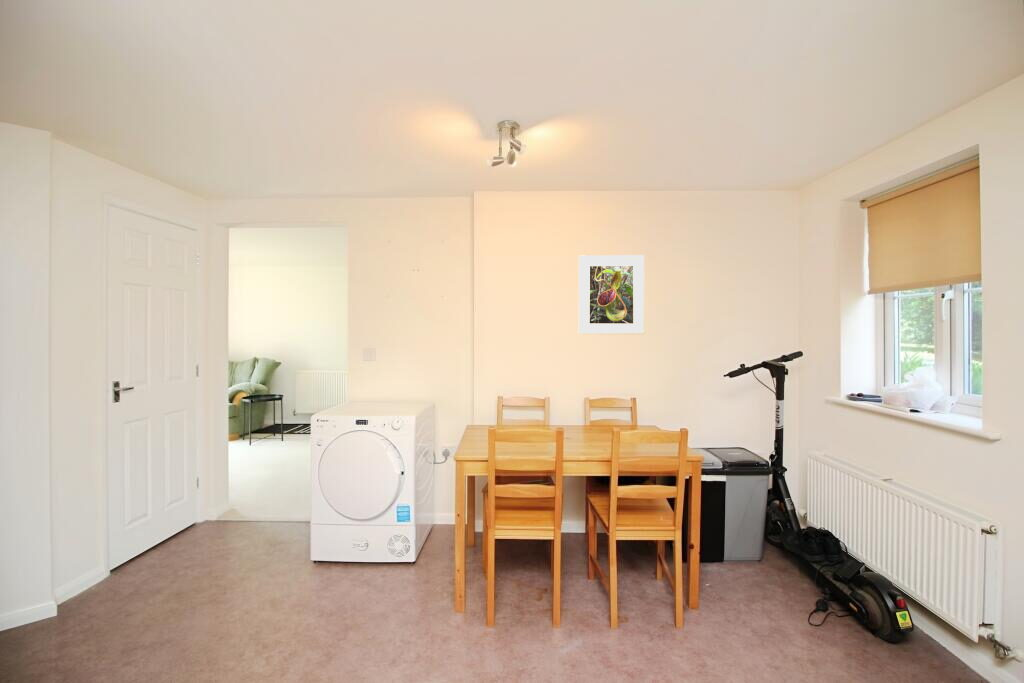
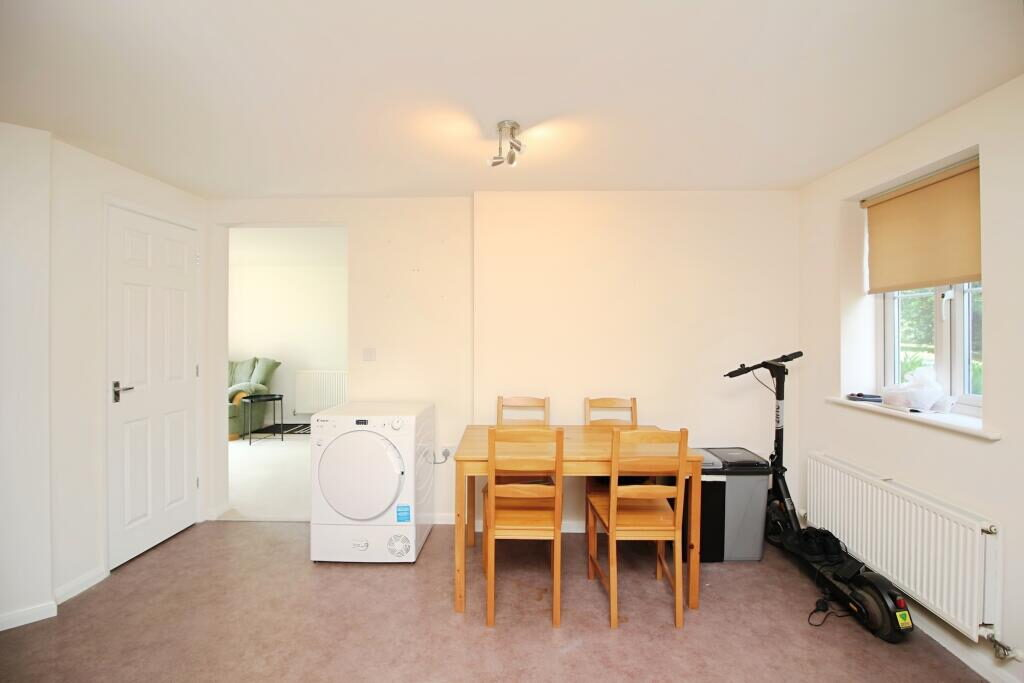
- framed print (611, 294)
